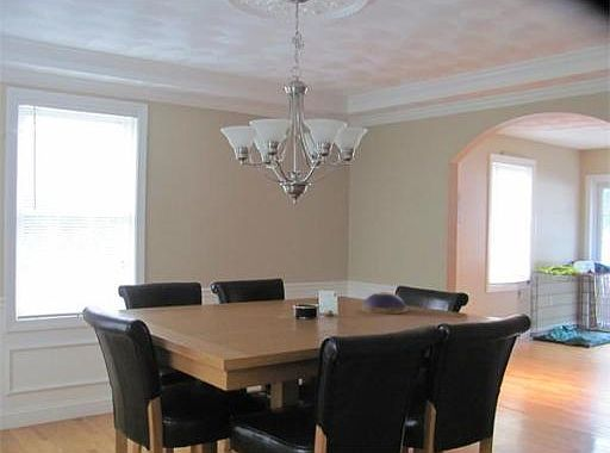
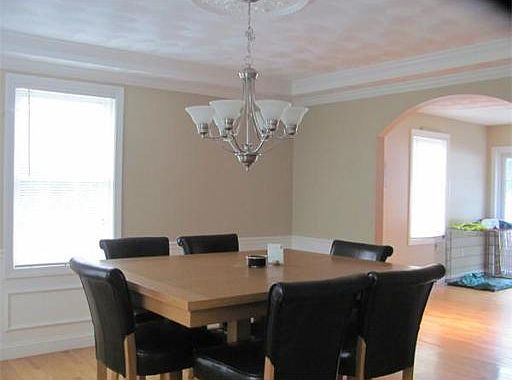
- decorative bowl (384, 300)
